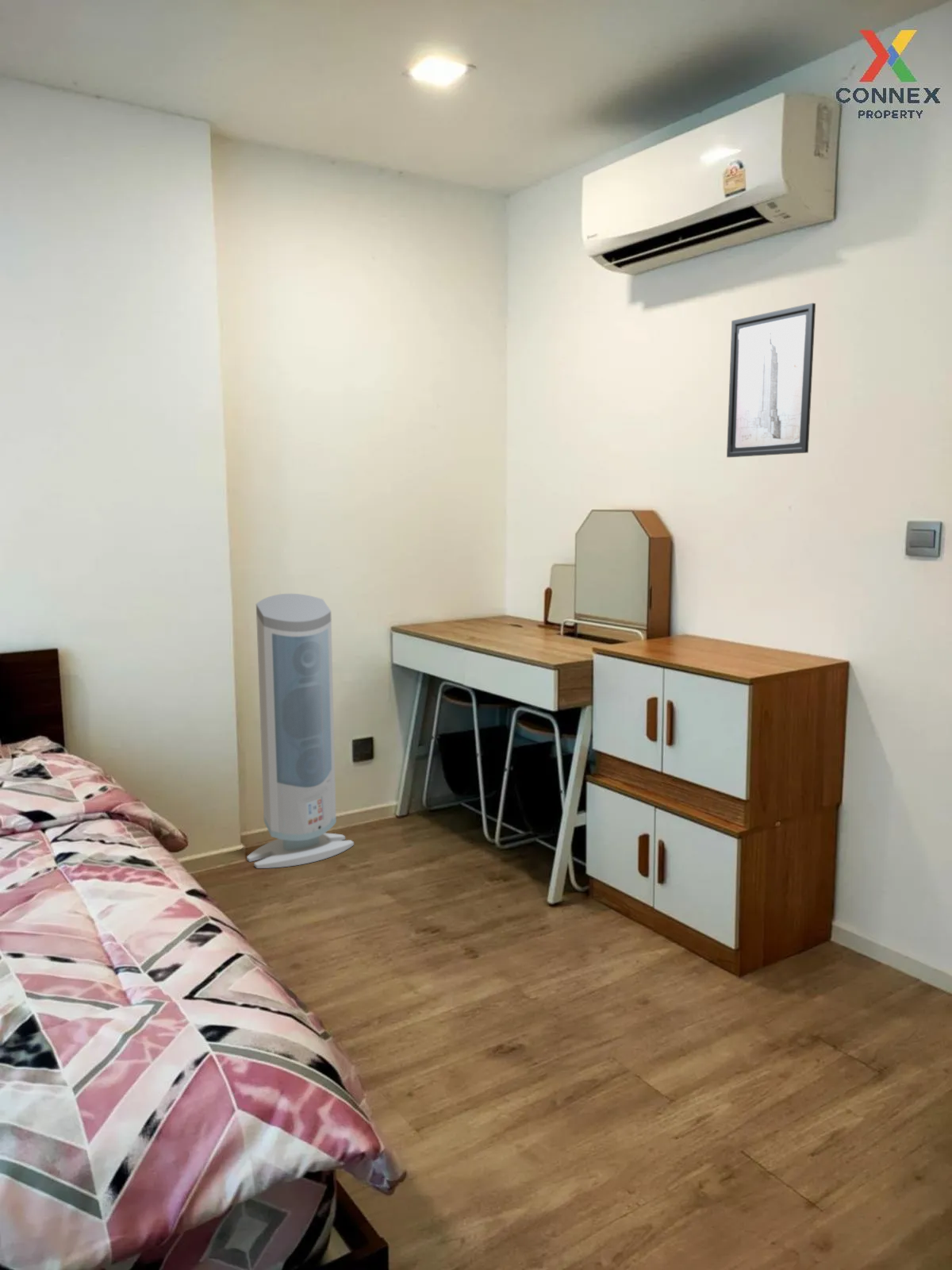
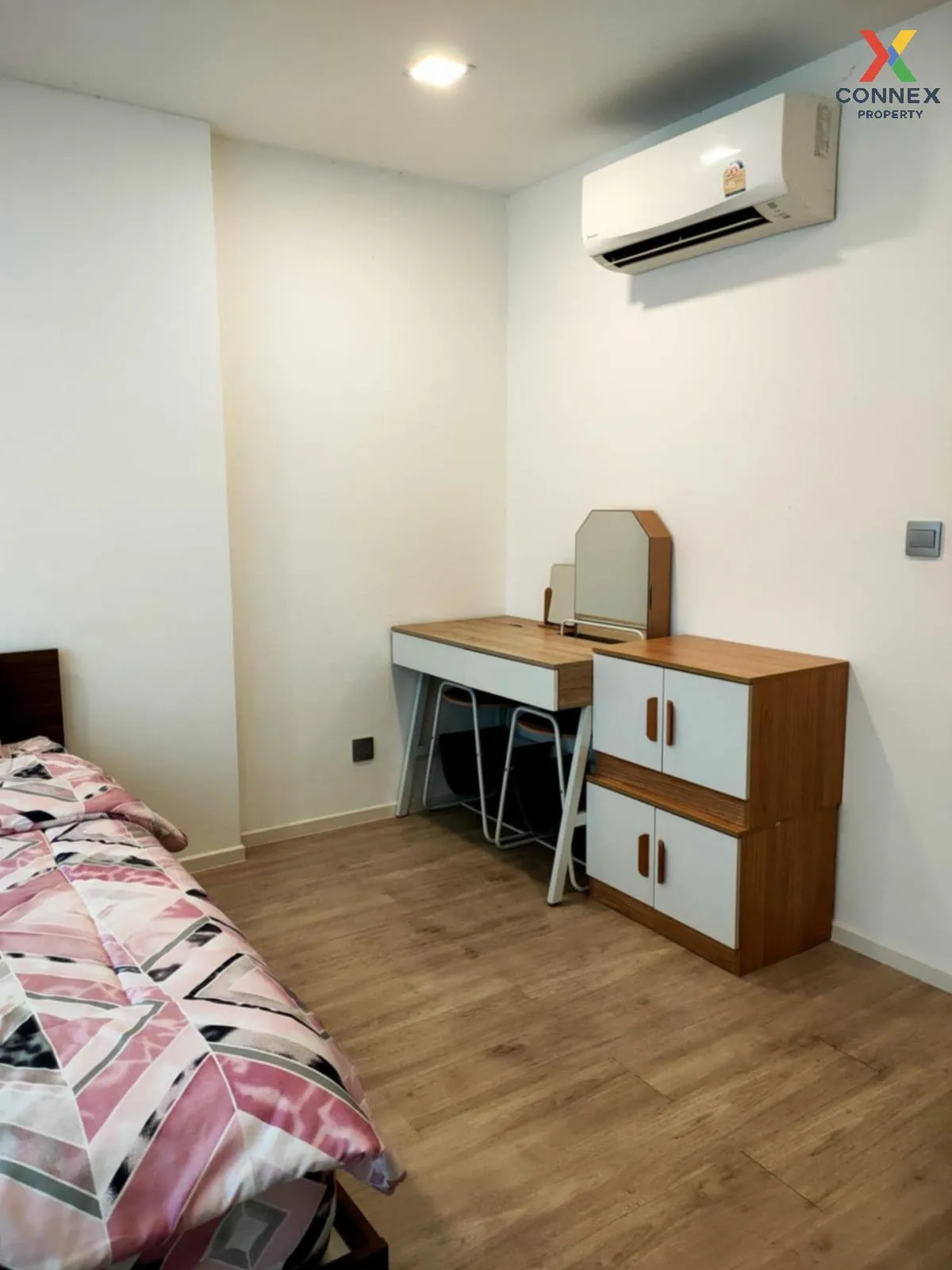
- air purifier (297, 725)
- wall art (769, 384)
